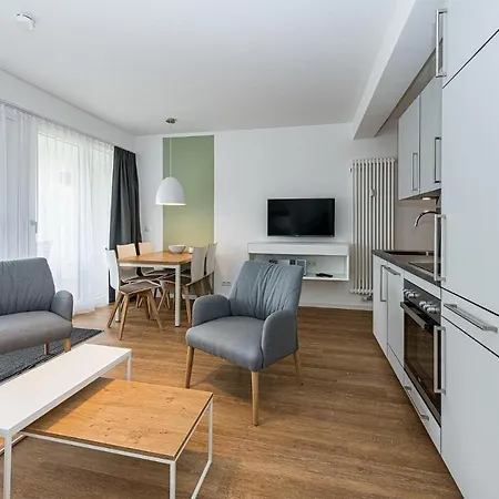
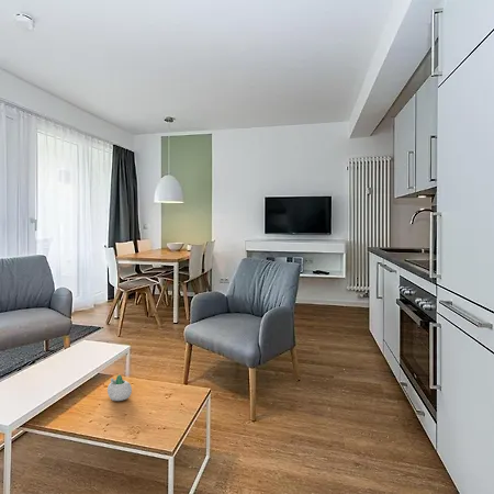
+ succulent planter (119, 386)
